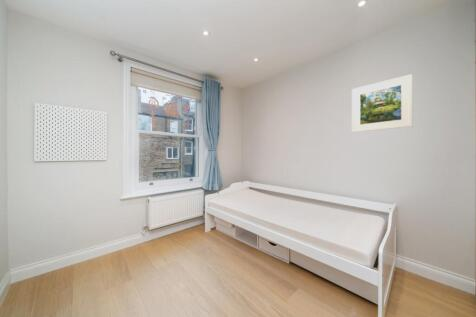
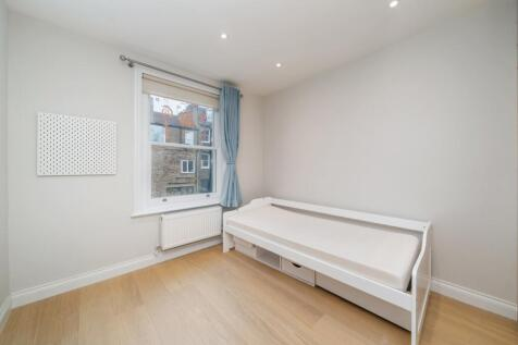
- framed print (379, 106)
